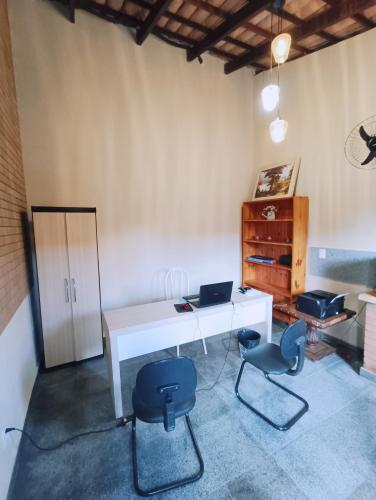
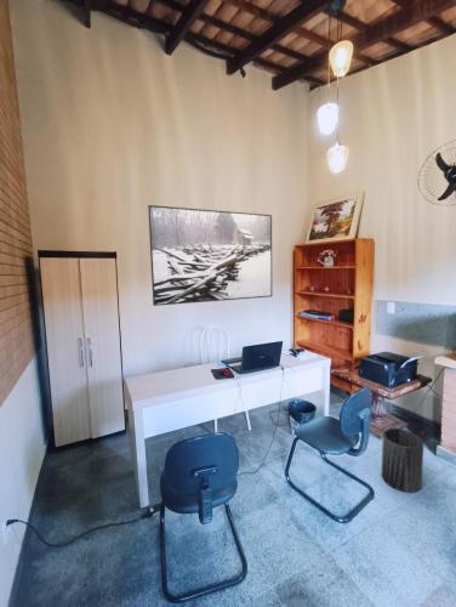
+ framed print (217, 256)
+ trash can (401, 458)
